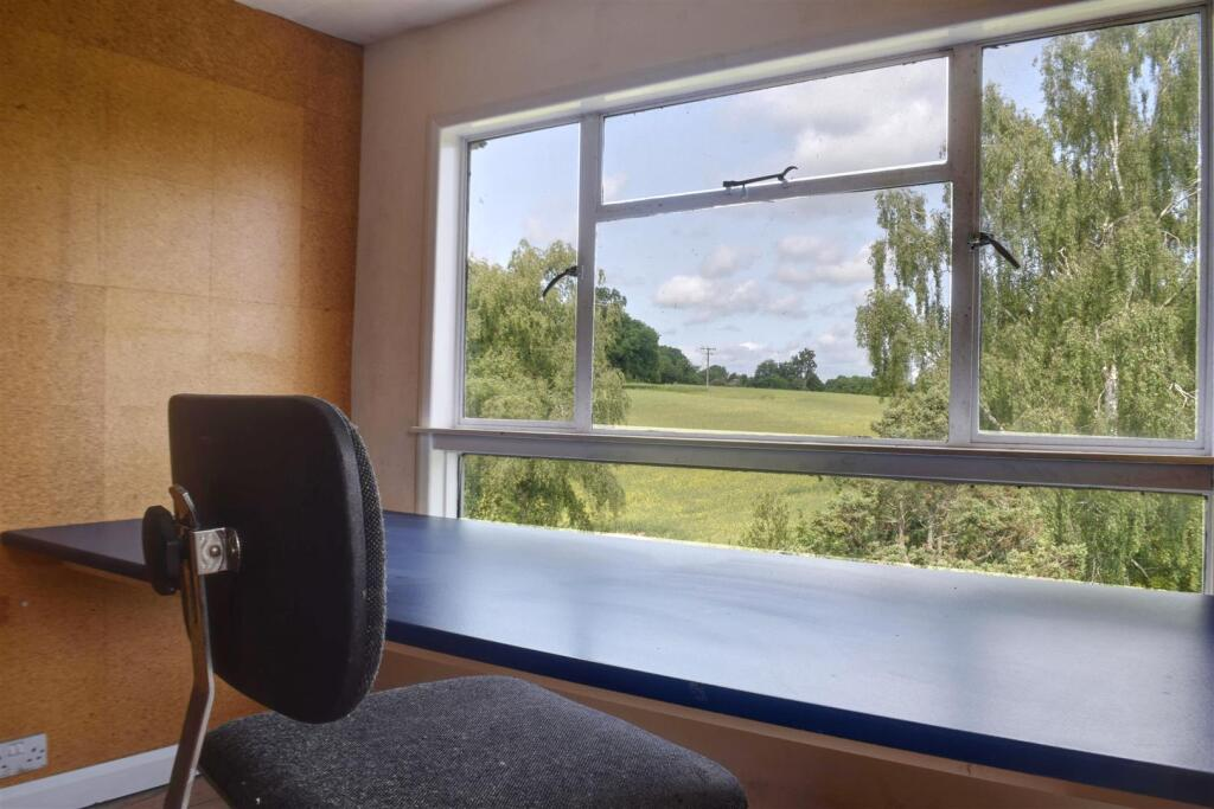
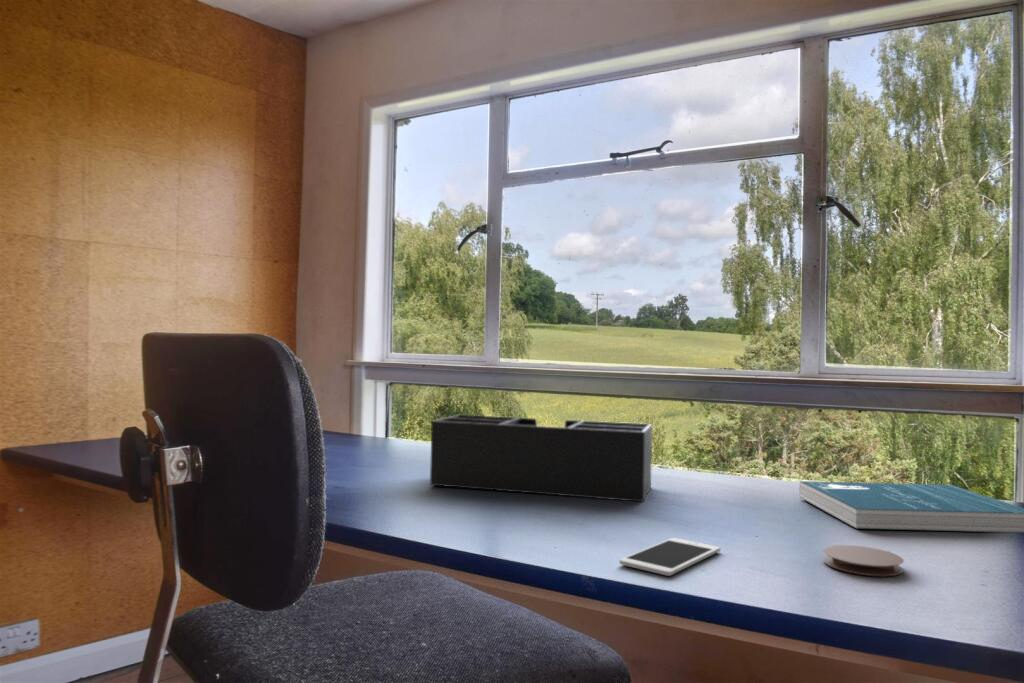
+ coaster (862, 559)
+ desk organizer (542, 454)
+ cell phone (671, 555)
+ book (907, 504)
